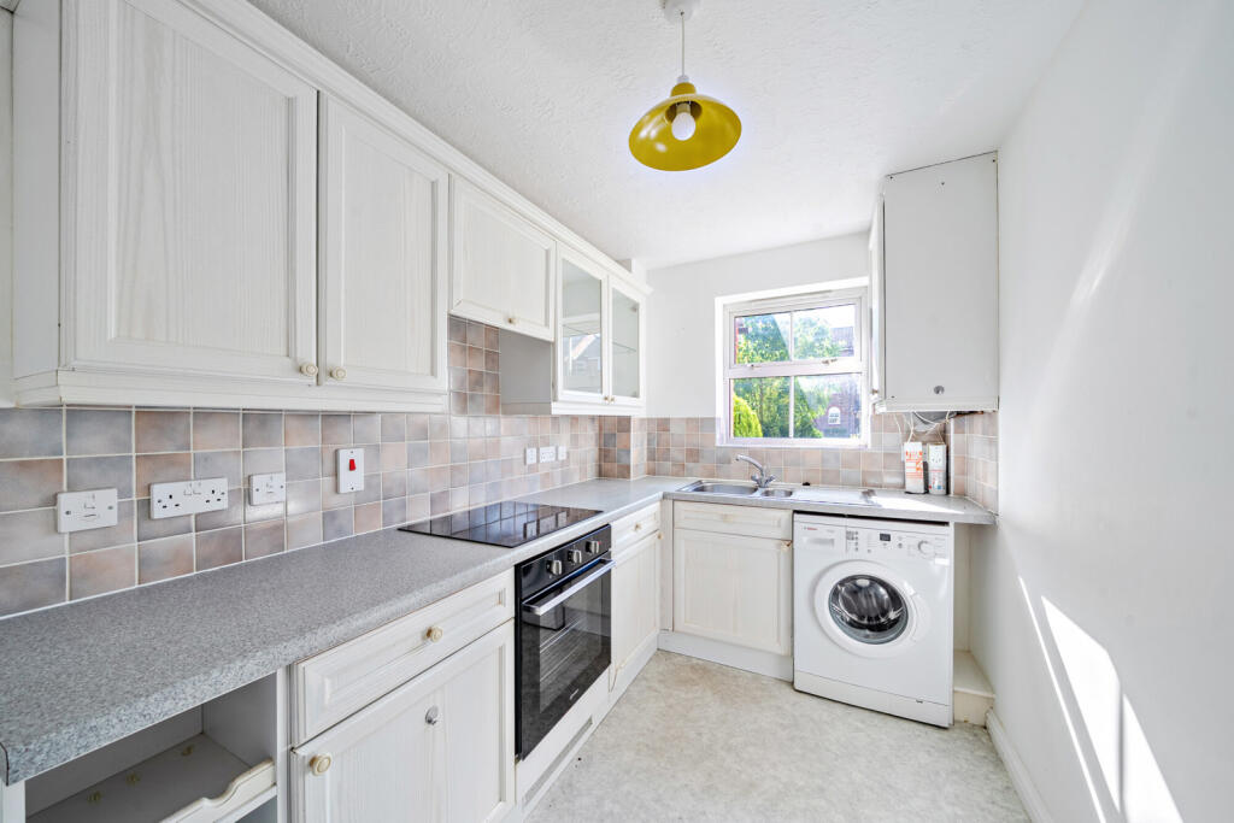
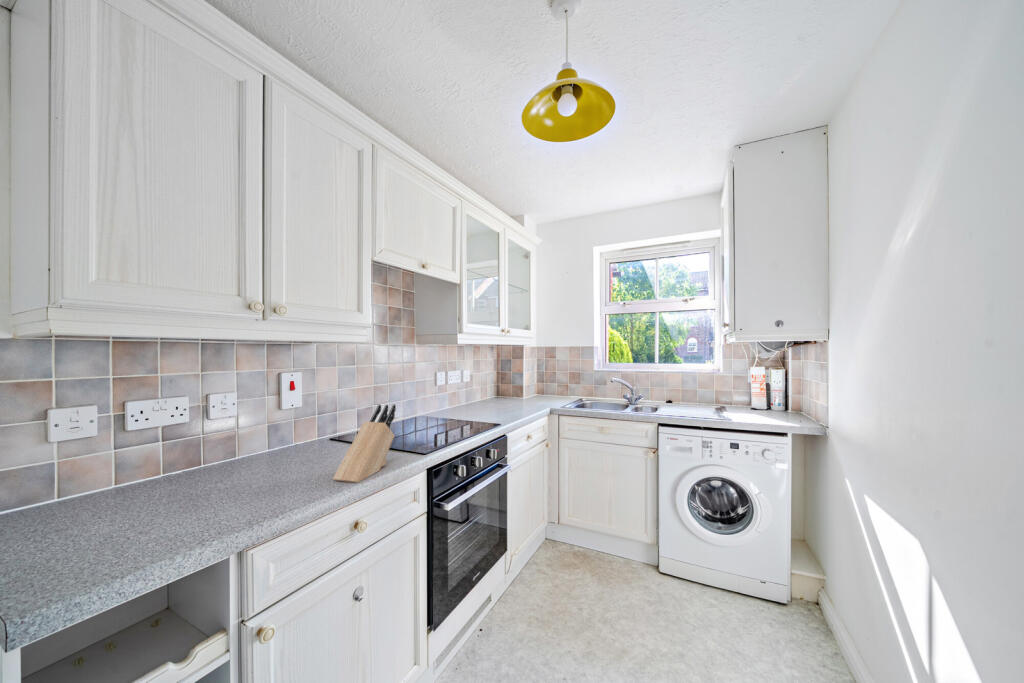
+ knife block (369, 439)
